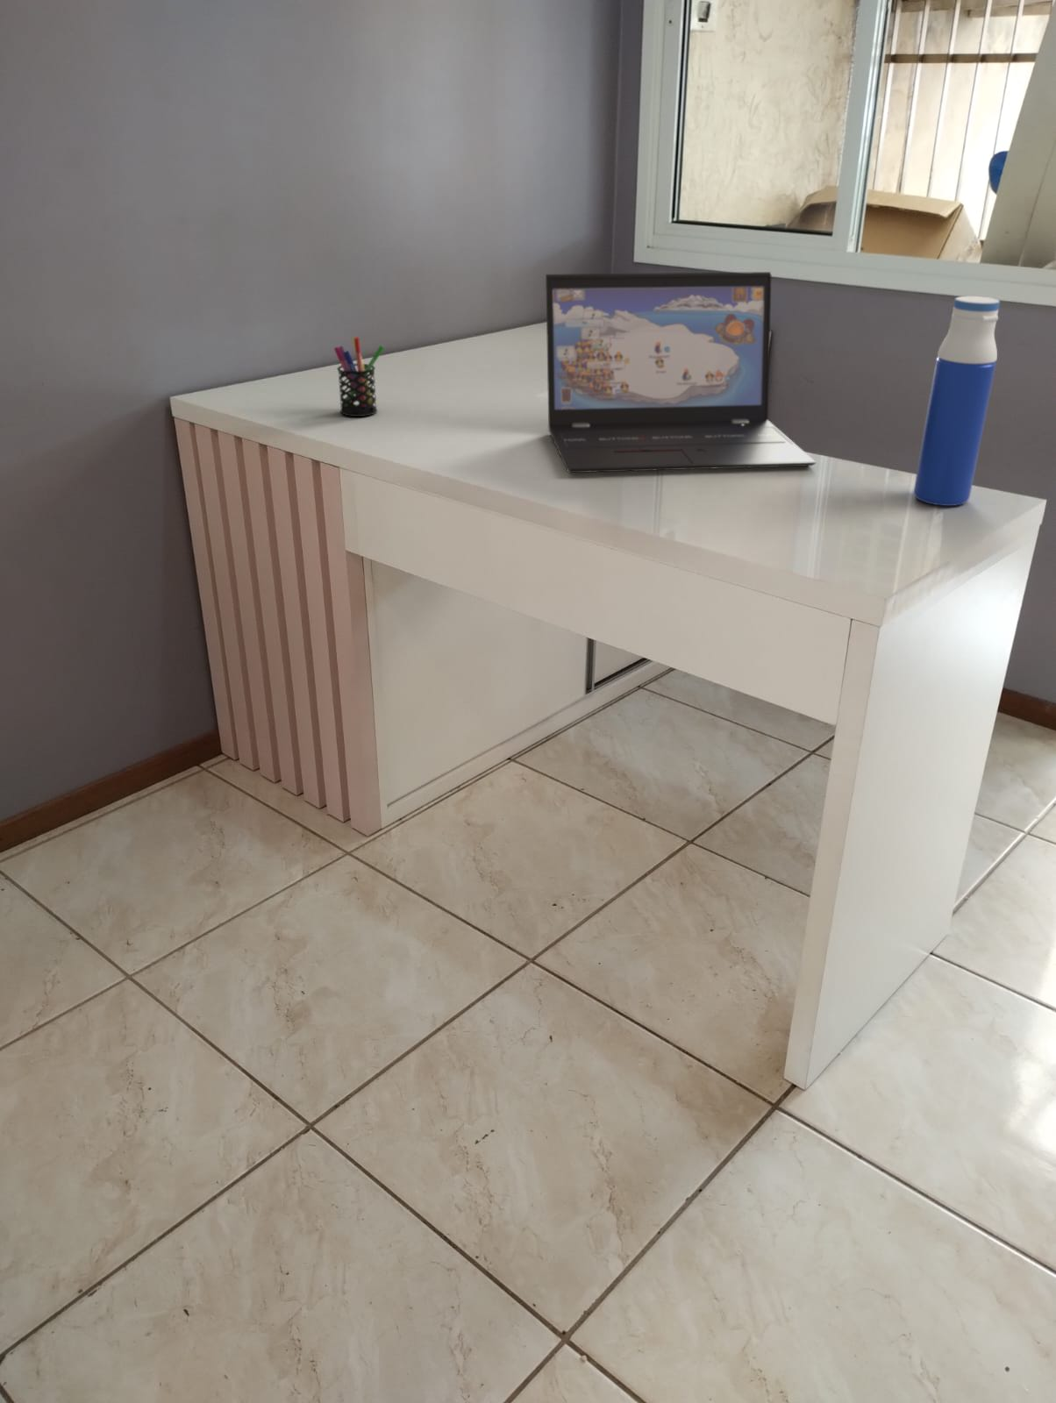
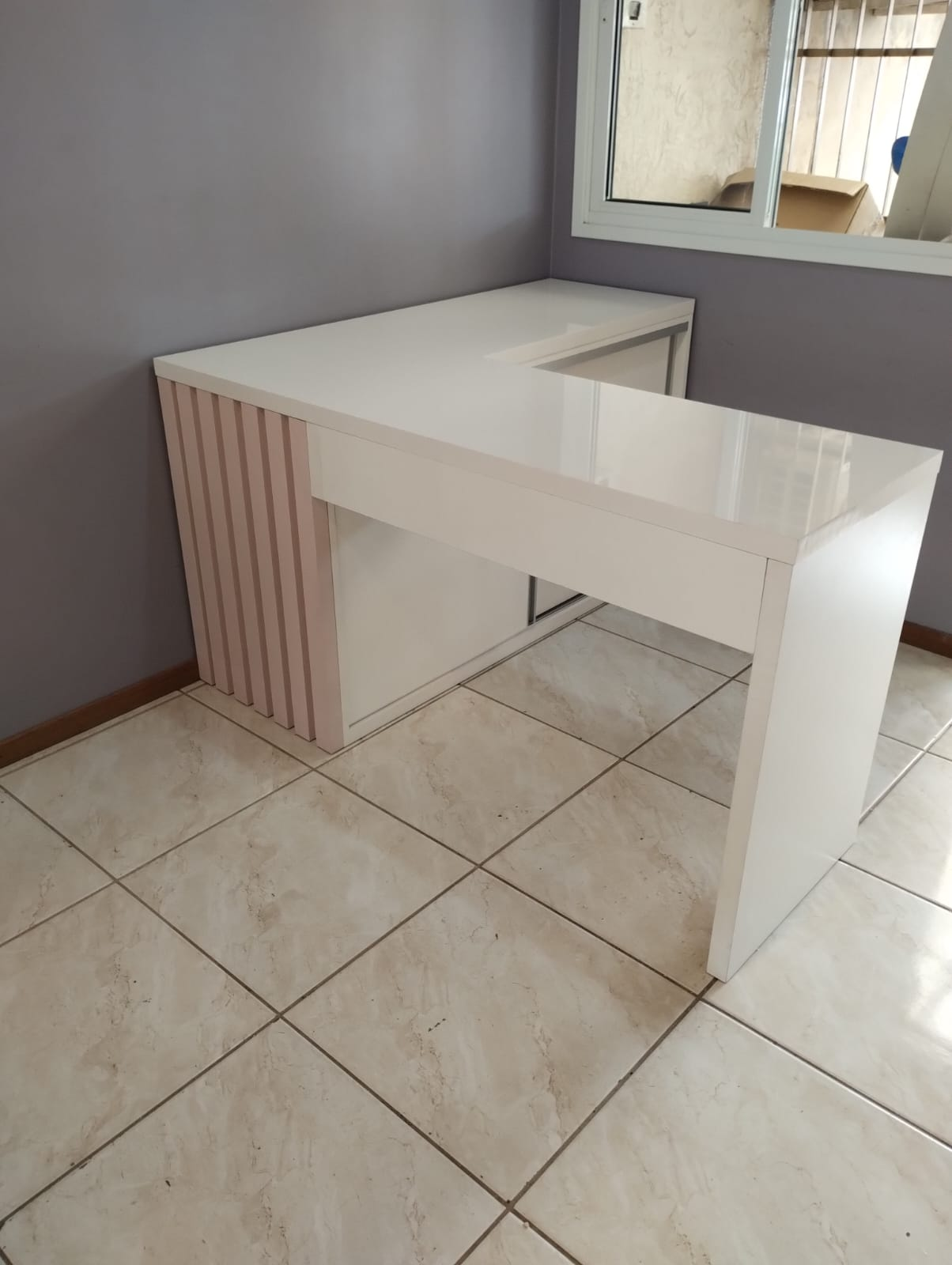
- water bottle (957, 403)
- laptop (676, 368)
- pen holder (361, 374)
